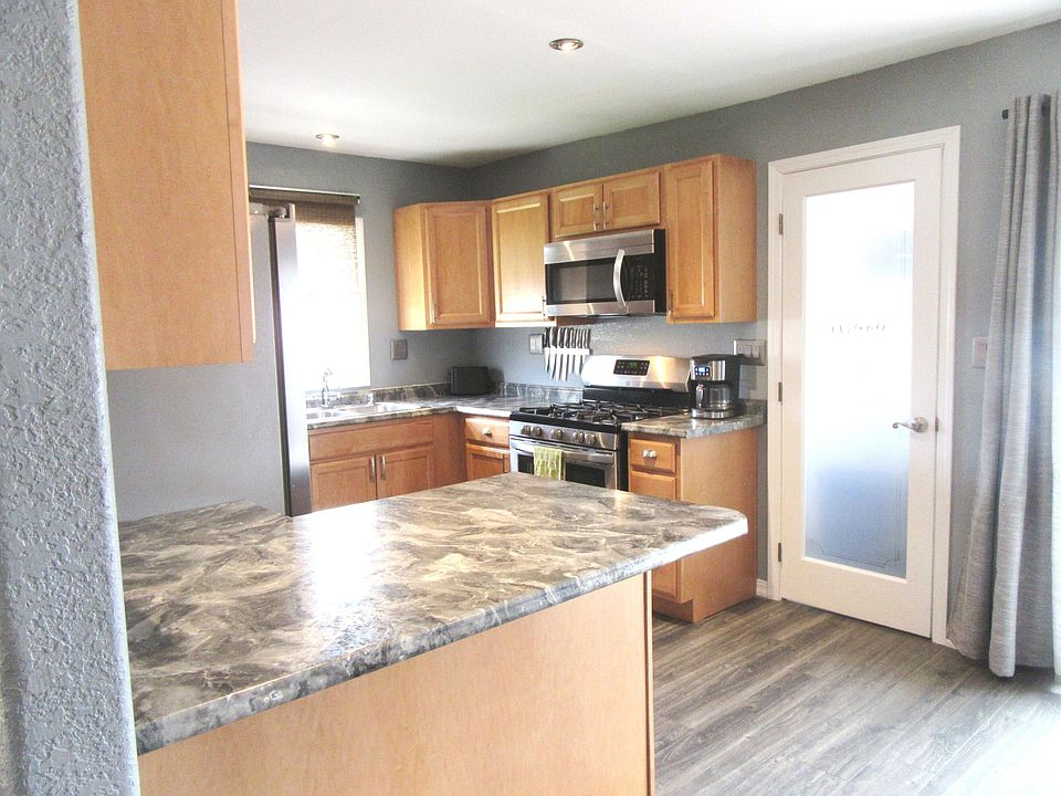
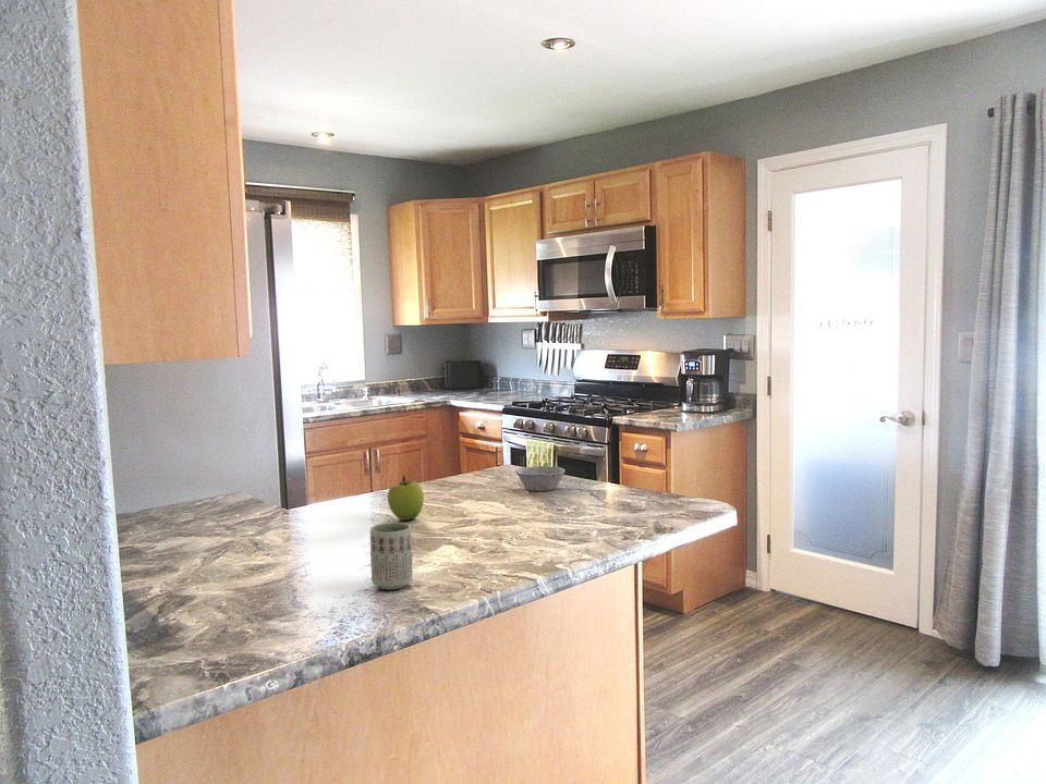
+ cup (391, 555)
+ bowl (540, 478)
+ fruit (405, 495)
